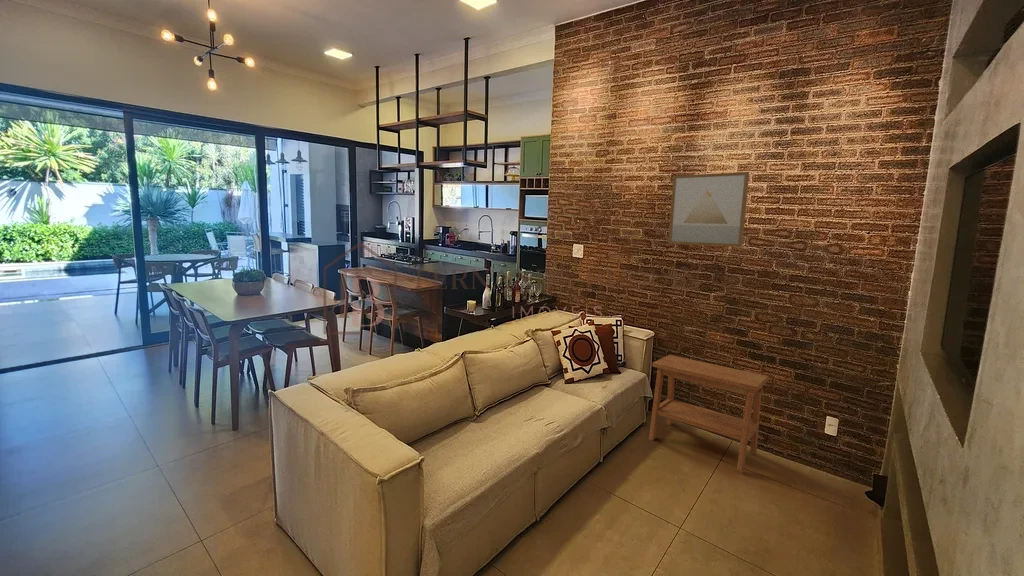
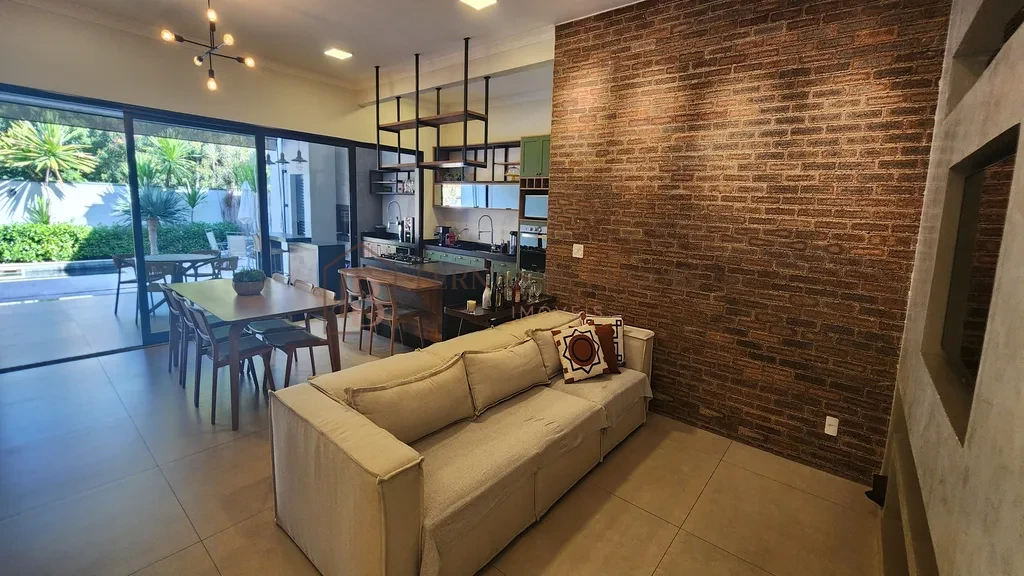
- wall art (706, 210)
- side table (704, 408)
